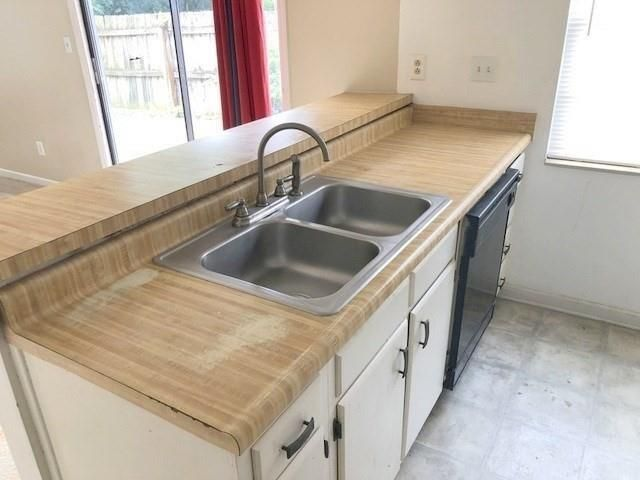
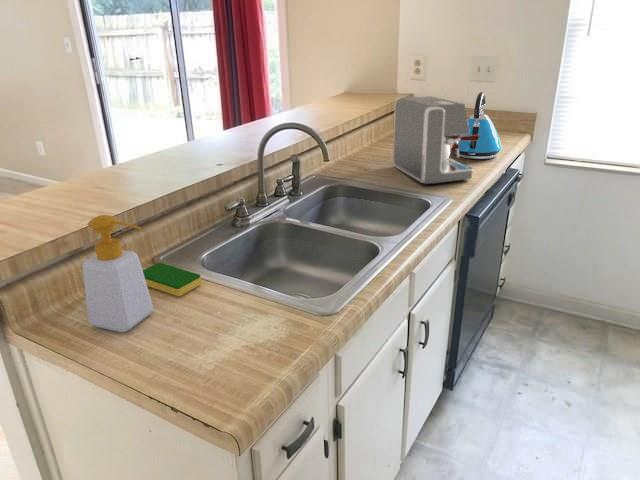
+ coffee maker (431, 137)
+ kettle (478, 124)
+ dish sponge (168, 278)
+ soap bottle (121, 271)
